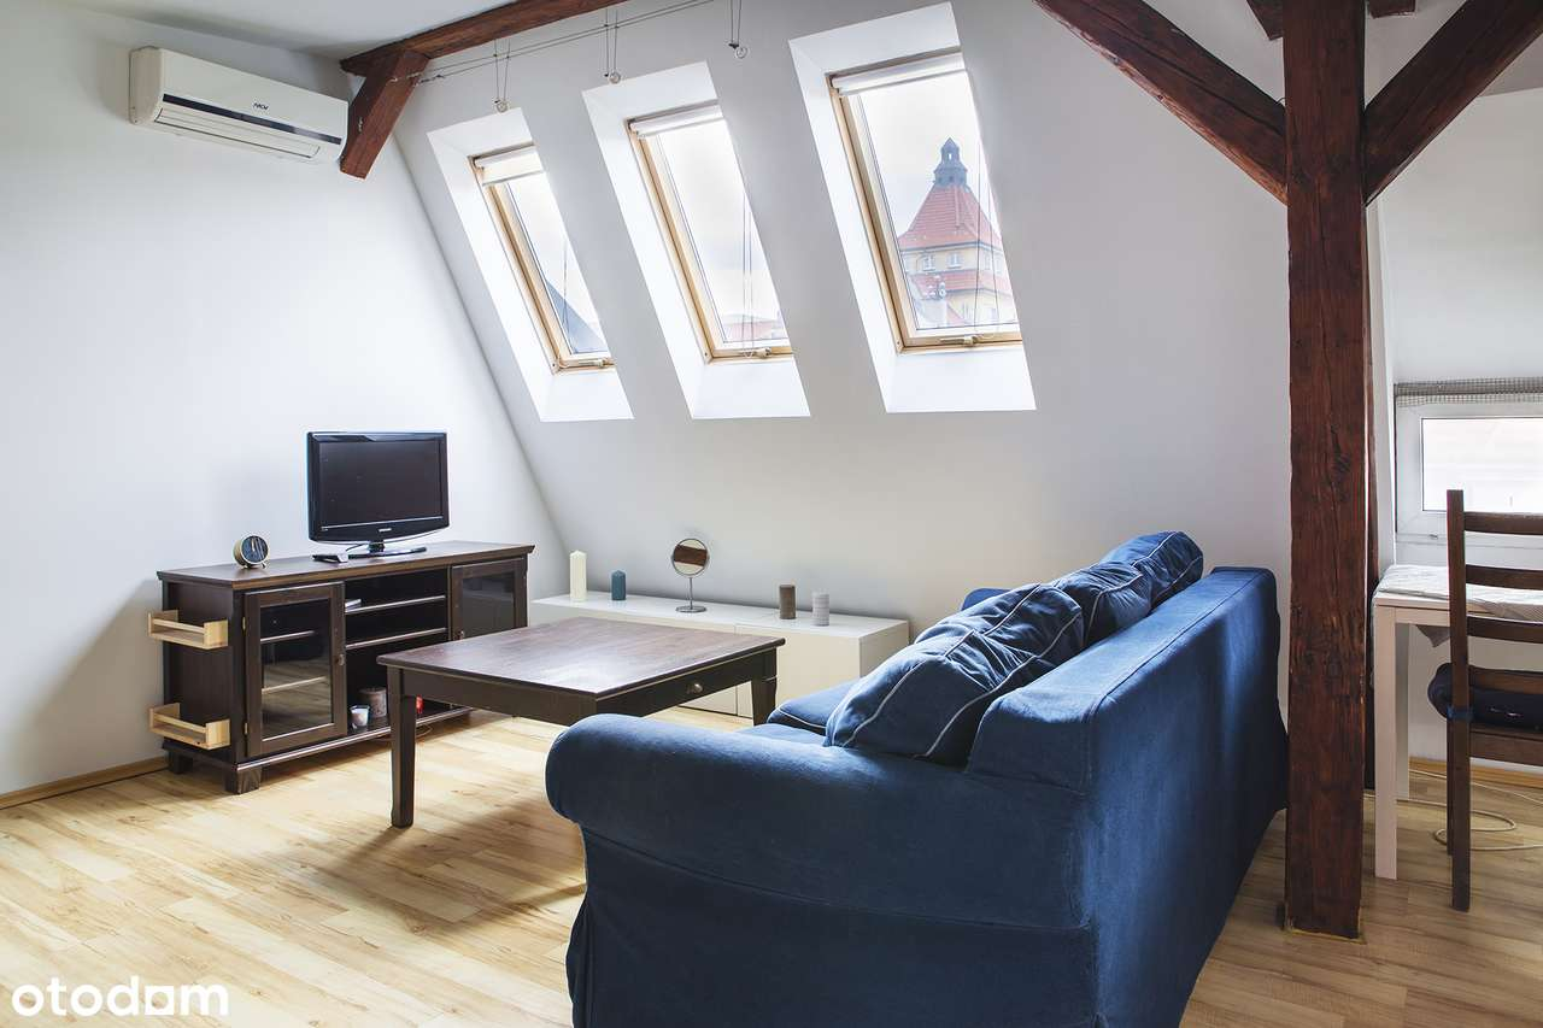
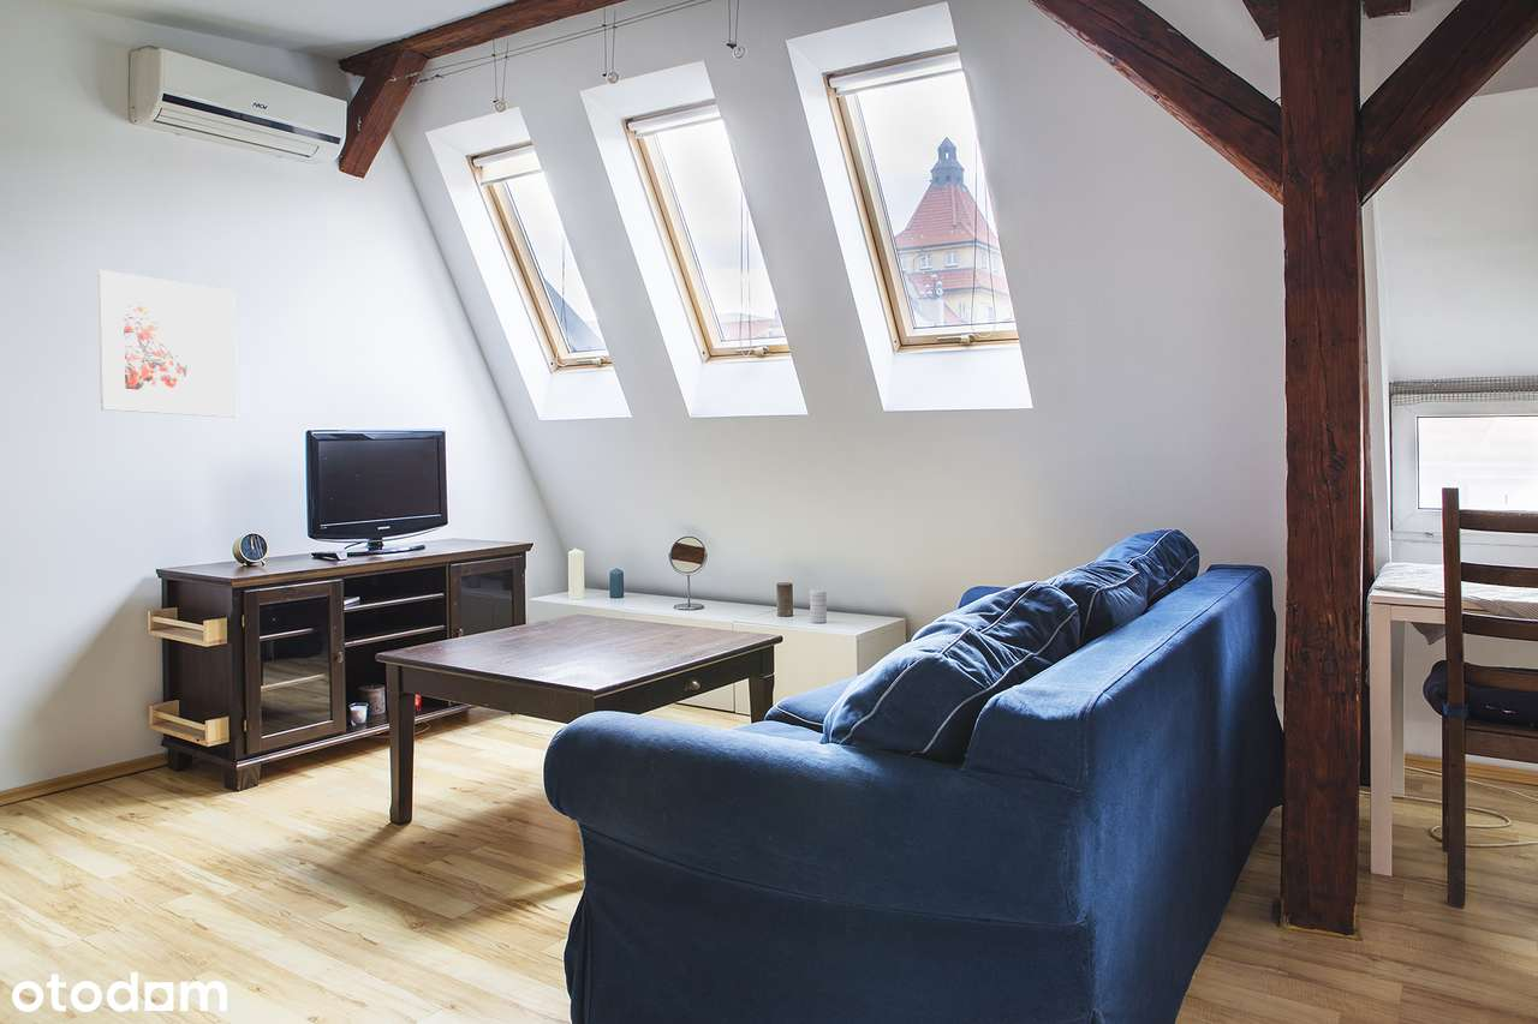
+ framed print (171, 347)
